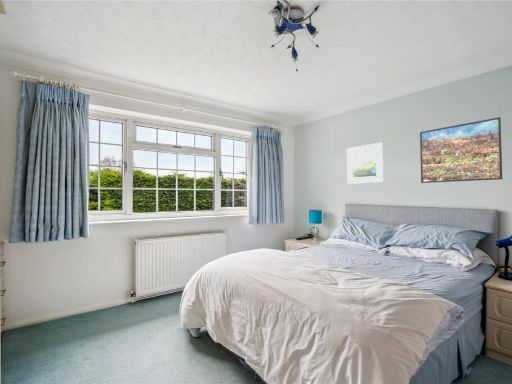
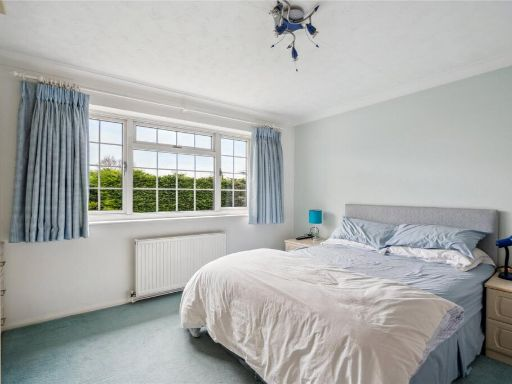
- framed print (457, 153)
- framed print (363, 164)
